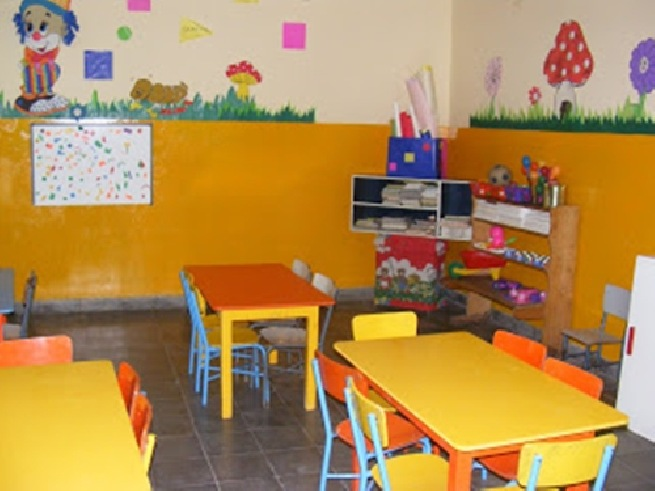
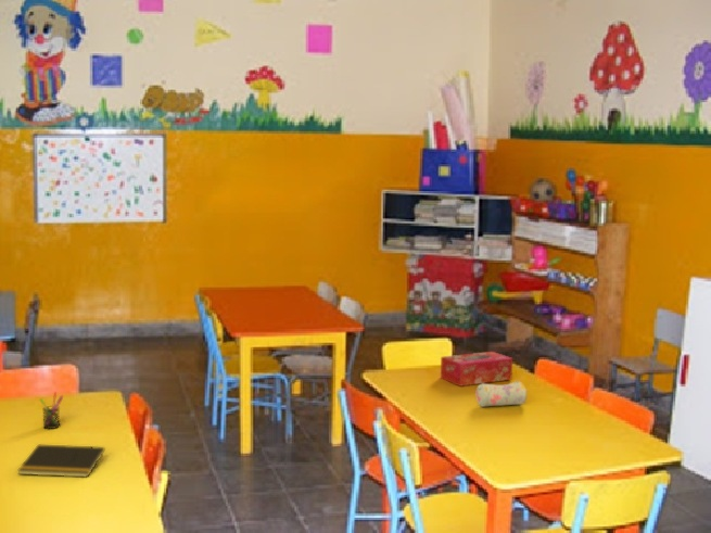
+ tissue box (475, 368)
+ pen holder (50, 409)
+ notepad (62, 459)
+ pencil case (500, 394)
